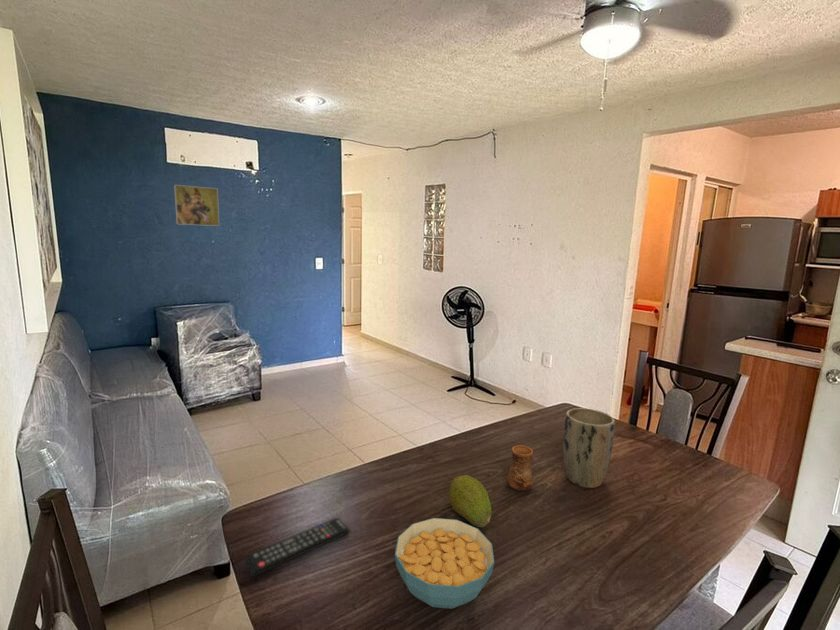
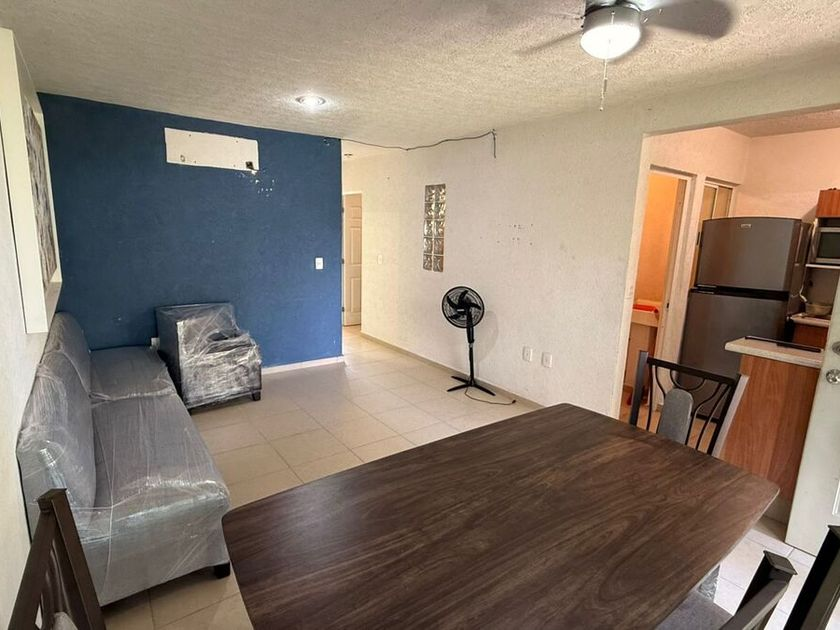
- remote control (300, 545)
- plant pot (586, 448)
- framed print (197, 206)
- fruit (471, 499)
- cup (520, 468)
- cereal bowl (443, 570)
